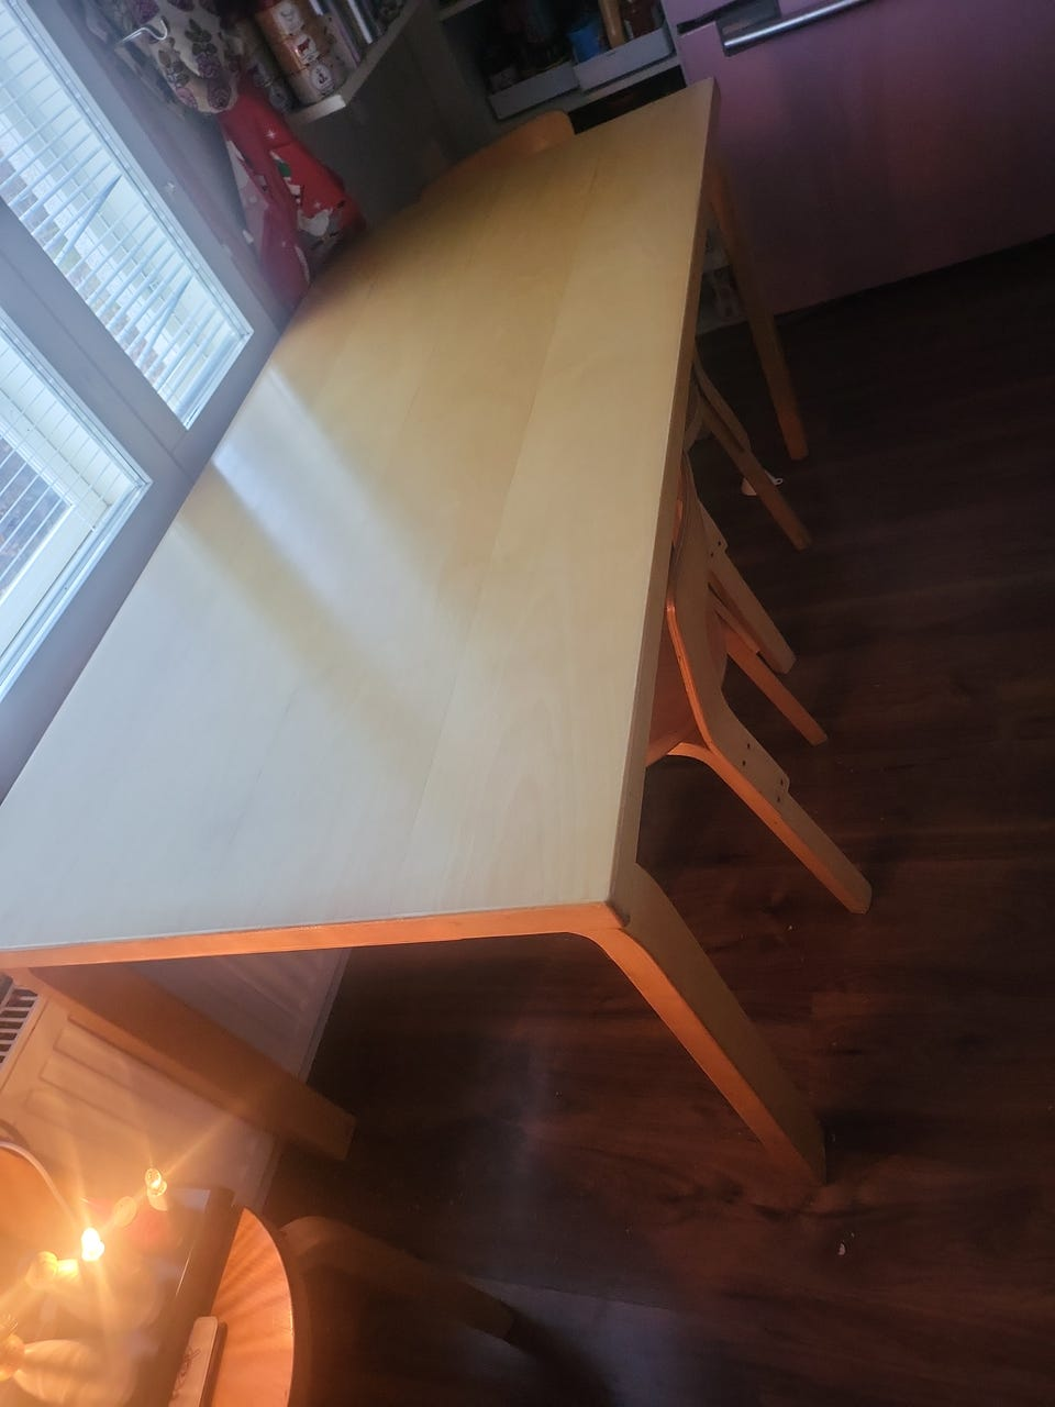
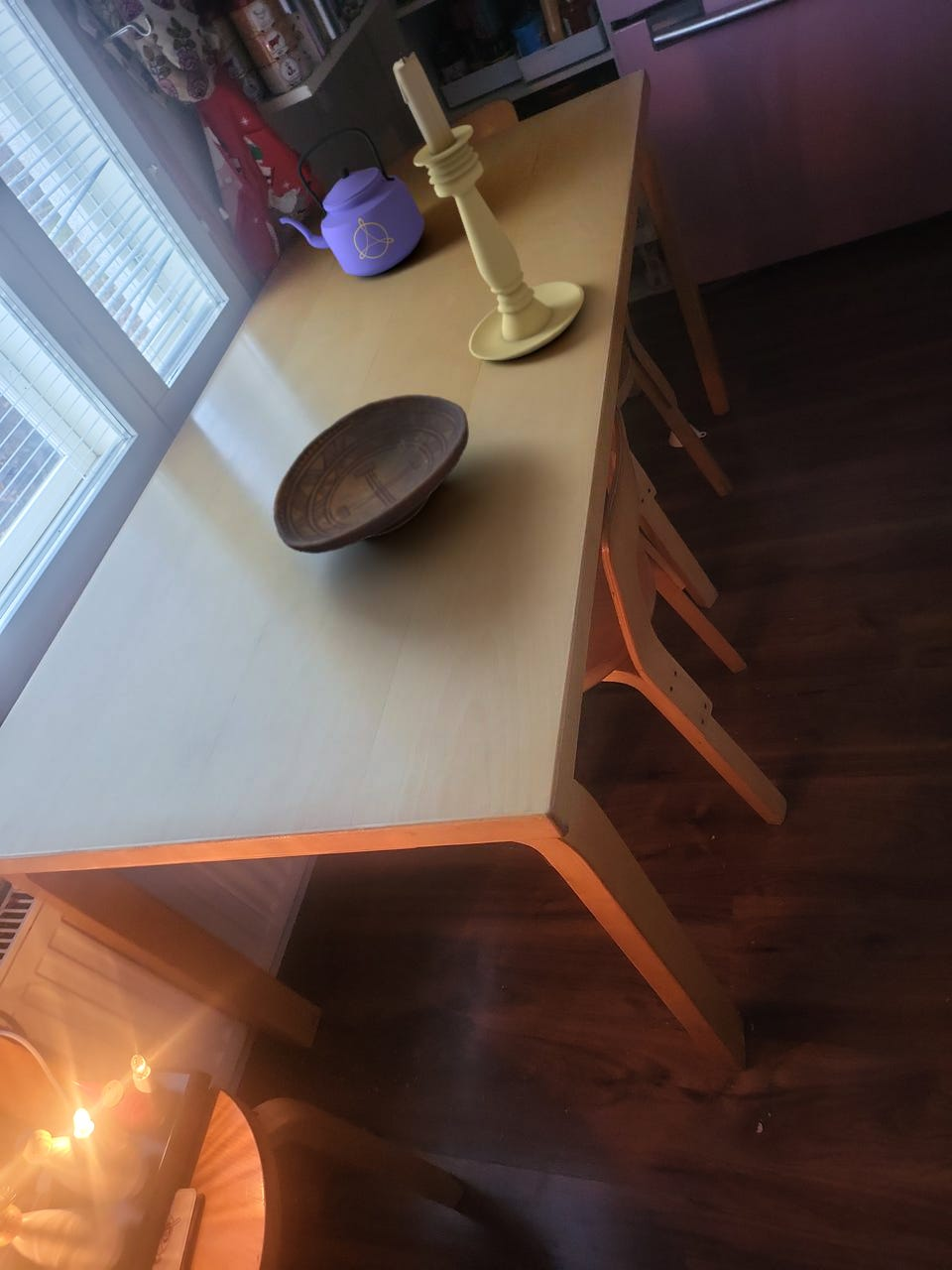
+ decorative bowl (377, 481)
+ kettle (343, 205)
+ candle holder (470, 204)
